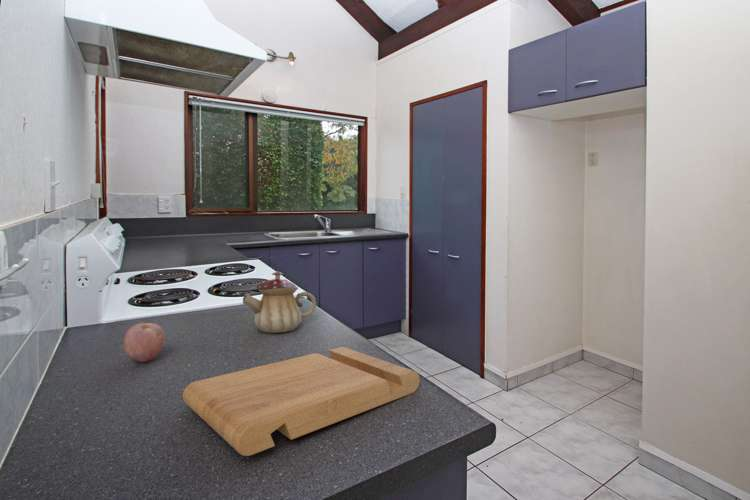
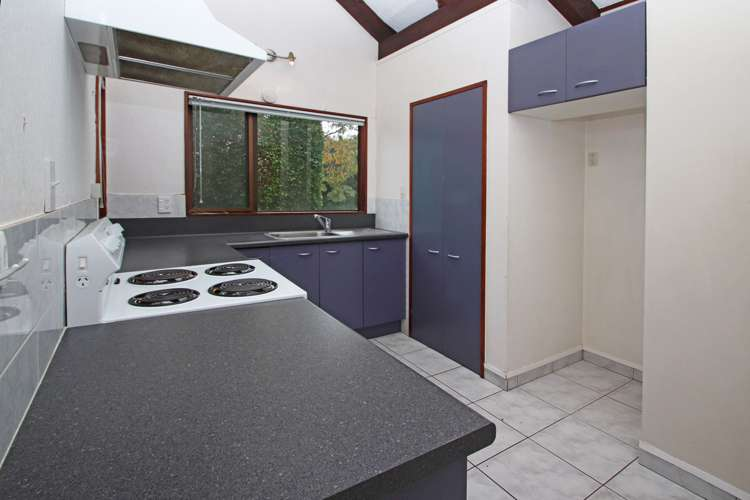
- fruit (144, 342)
- teapot (281, 299)
- cutting board (307, 387)
